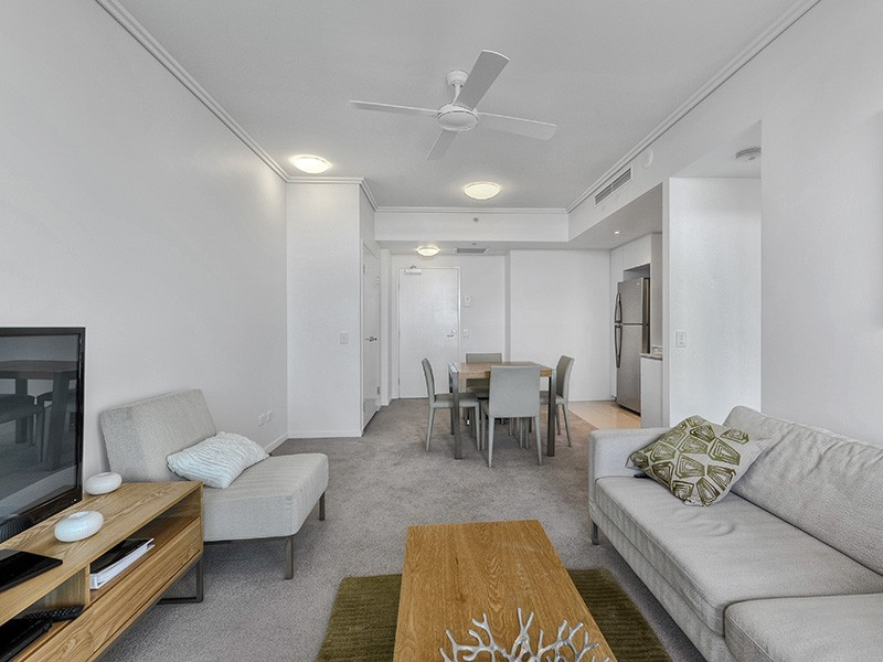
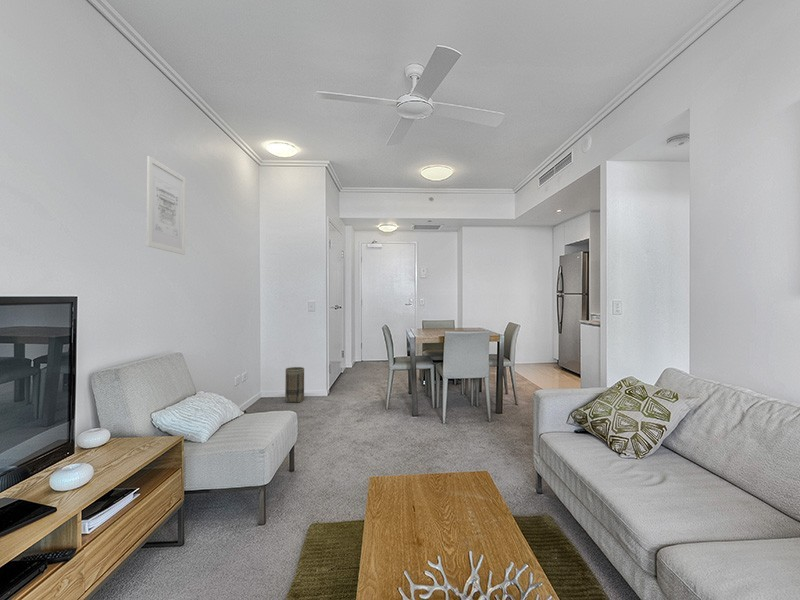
+ basket (294, 384)
+ wall art (167, 209)
